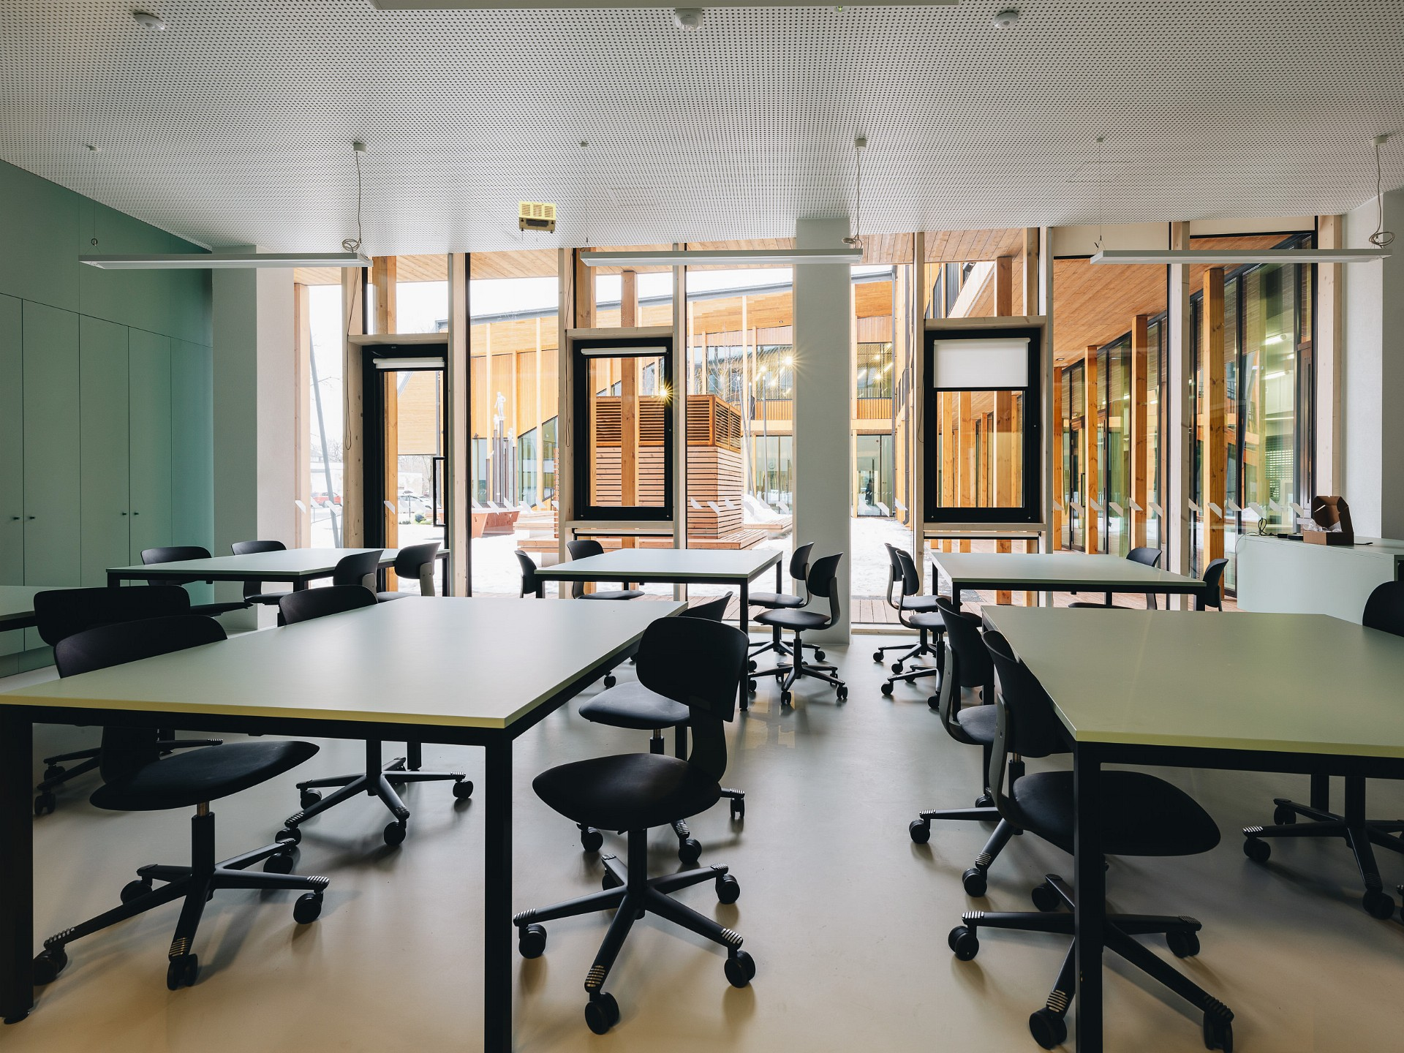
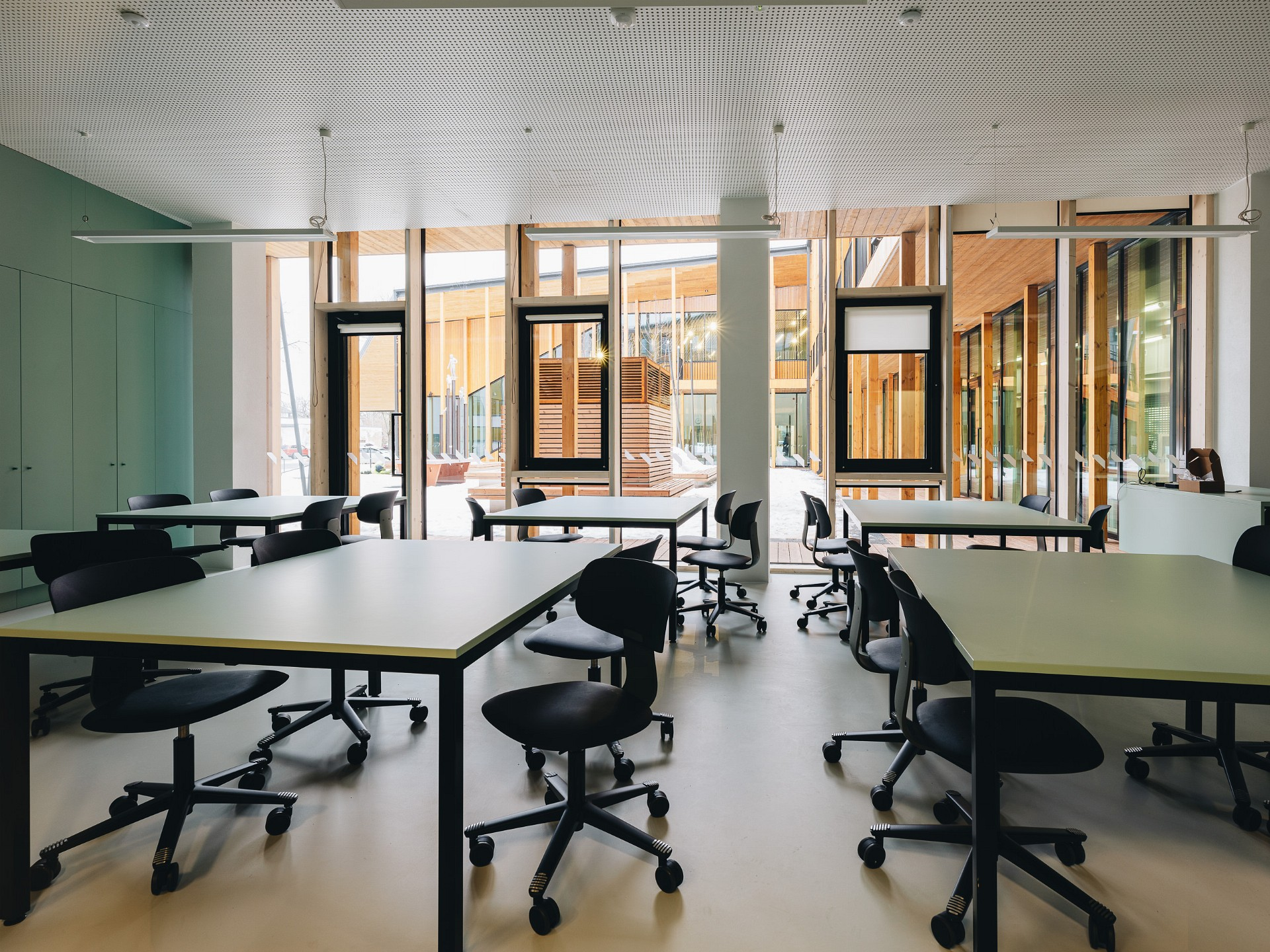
- projector (537, 219)
